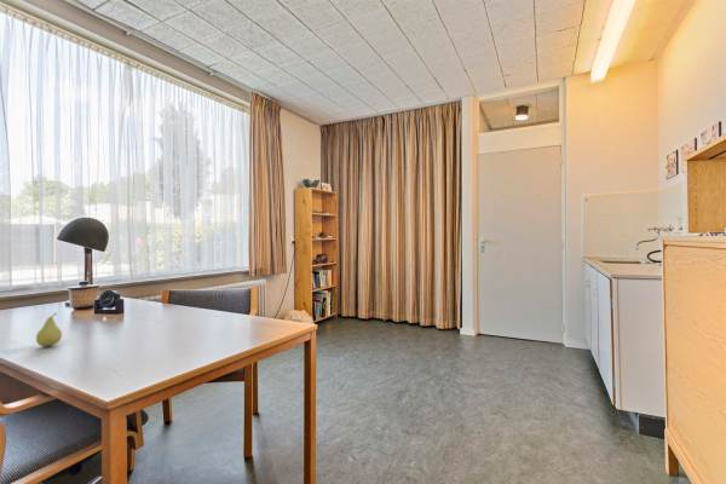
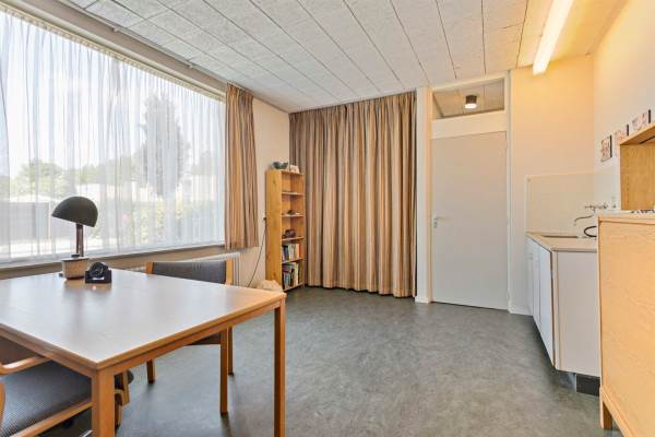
- fruit (50, 328)
